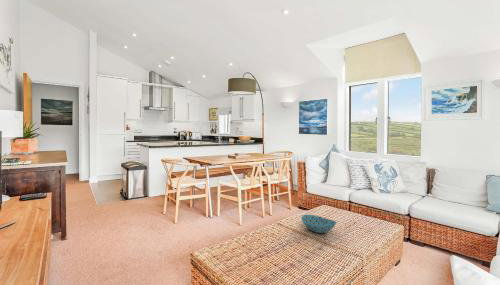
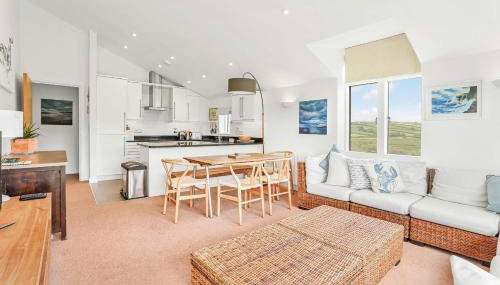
- bowl (318, 225)
